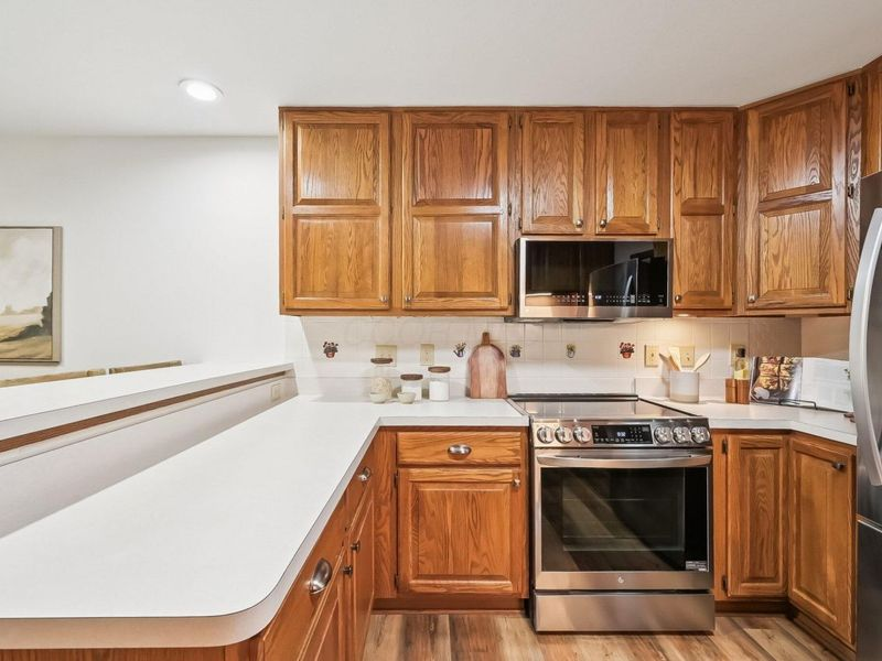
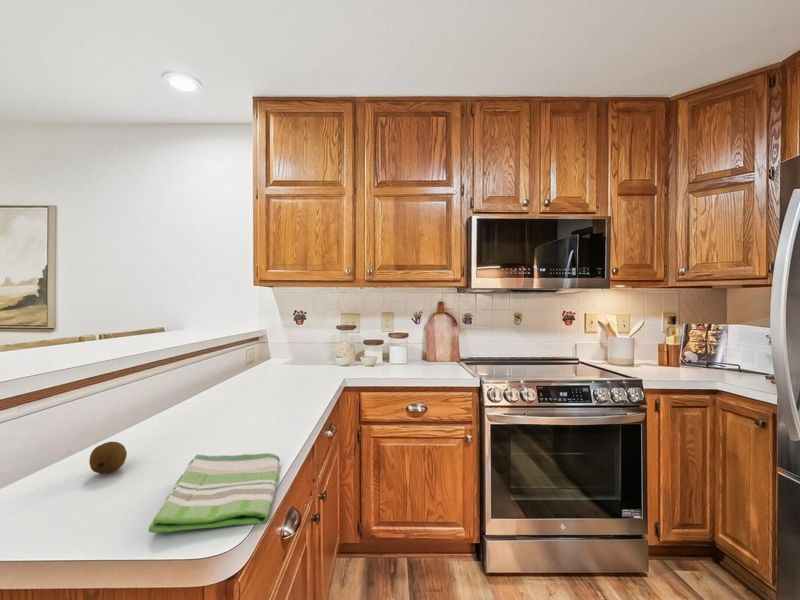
+ fruit (108, 457)
+ dish towel (225, 484)
